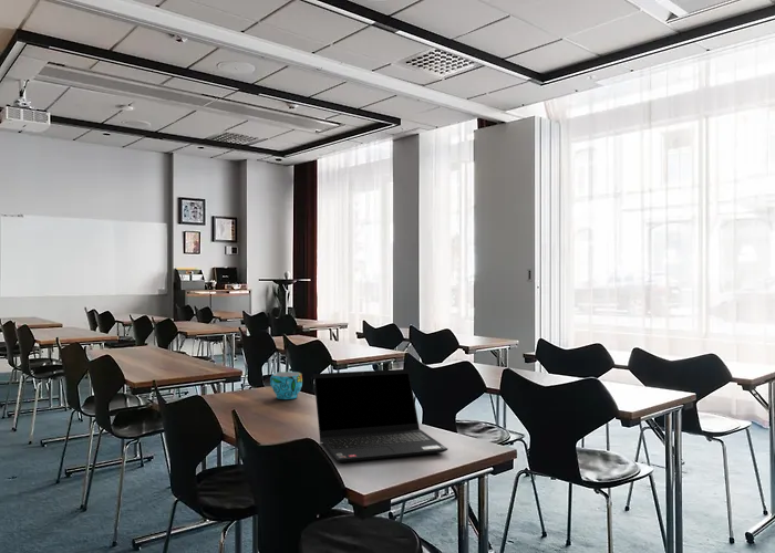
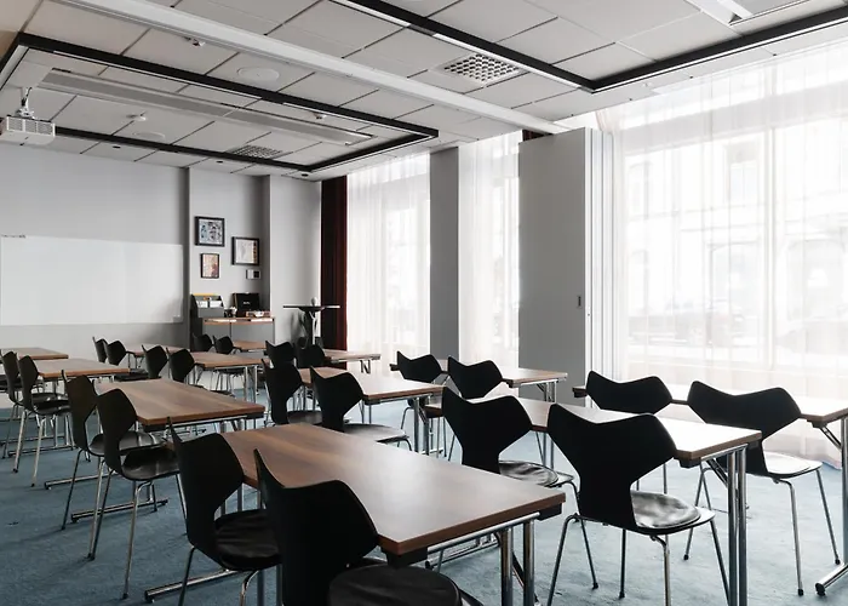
- cup (285, 385)
- laptop computer (376, 411)
